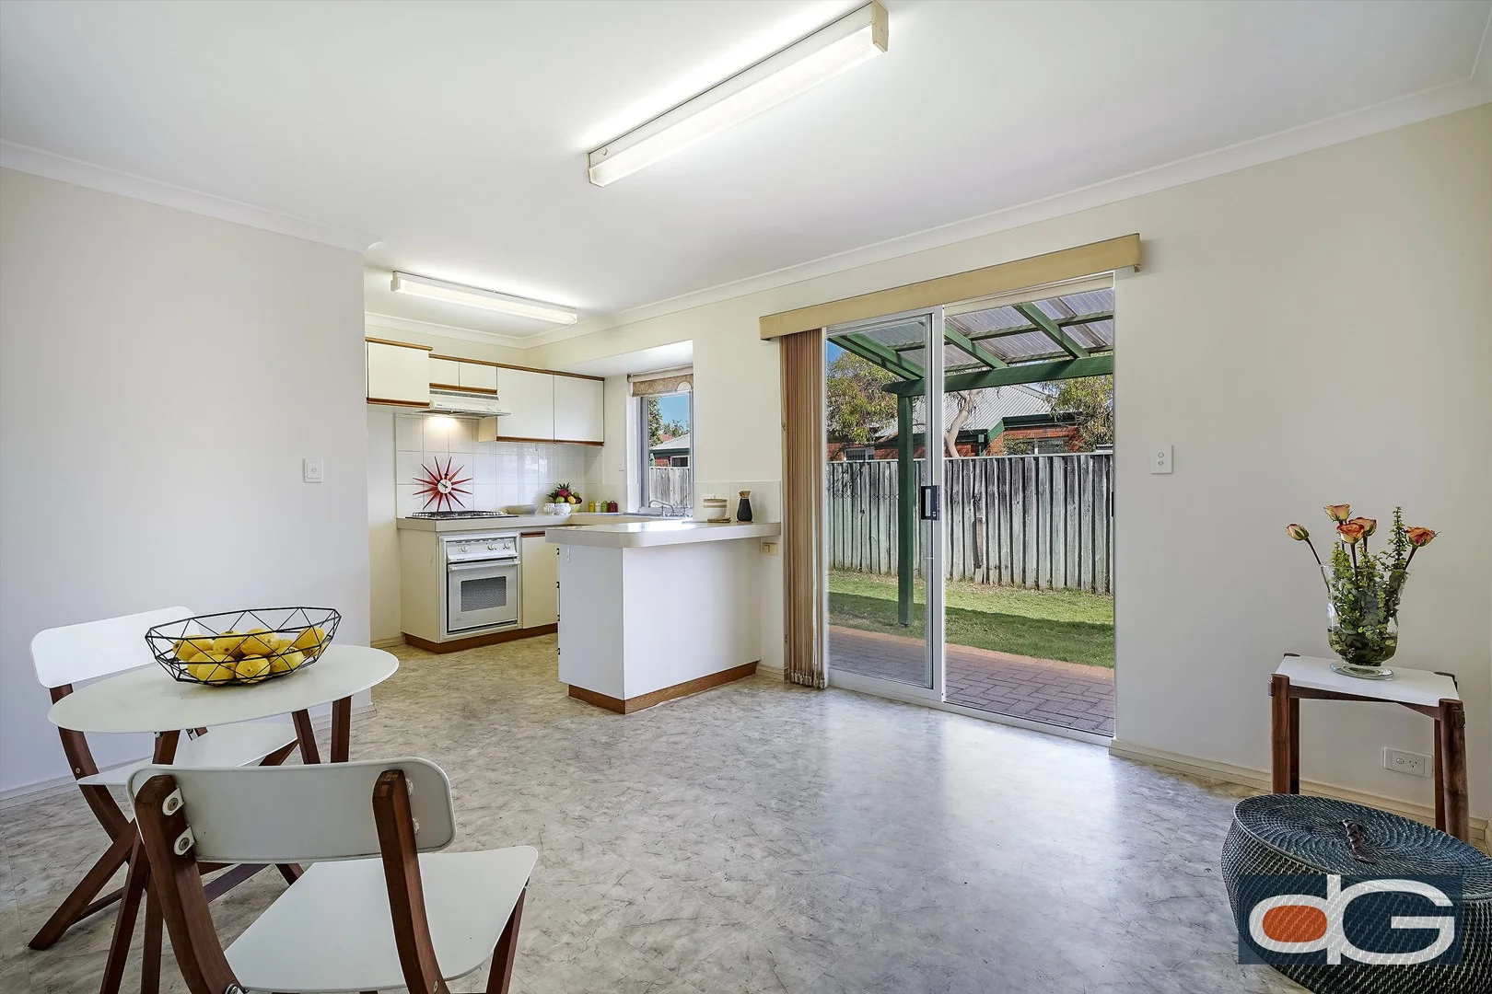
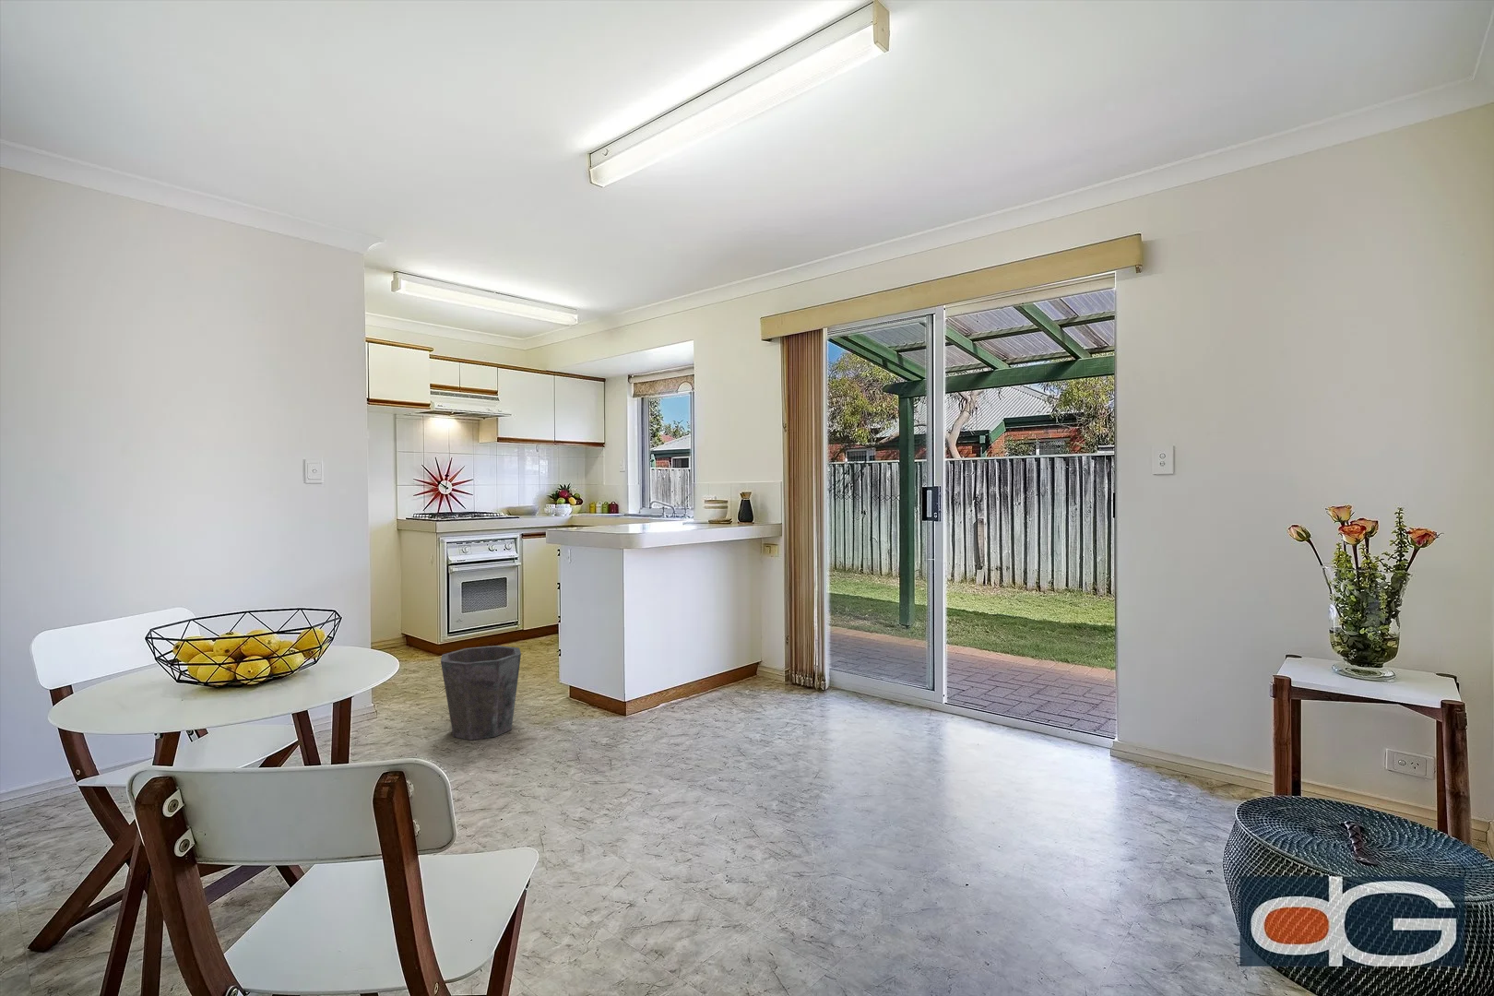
+ waste bin (481, 691)
